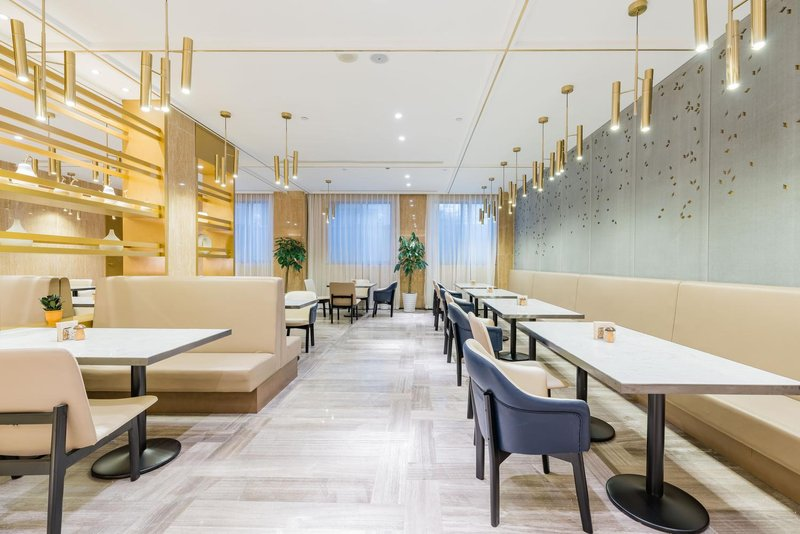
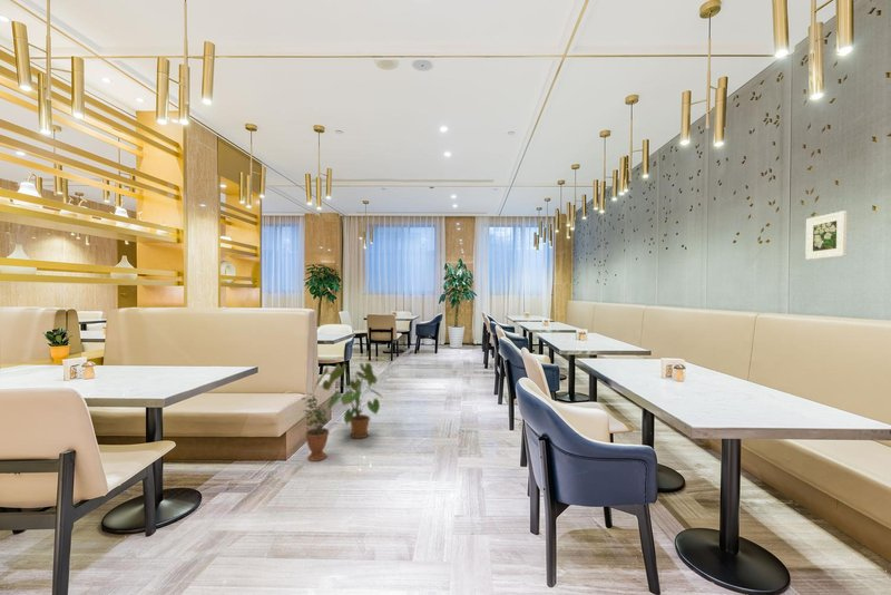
+ house plant (352, 398)
+ potted plant (314, 425)
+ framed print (825, 236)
